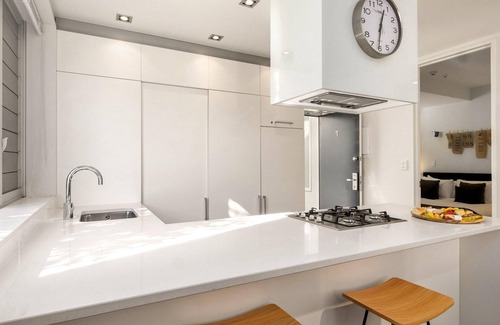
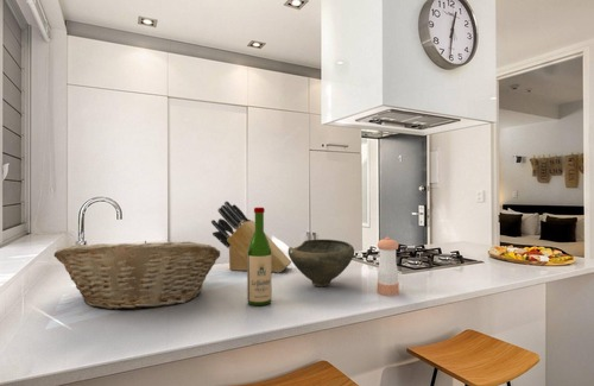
+ wine bottle (259, 254)
+ bowl (321, 264)
+ knife block (251, 234)
+ fruit basket (143, 266)
+ pepper shaker (387, 265)
